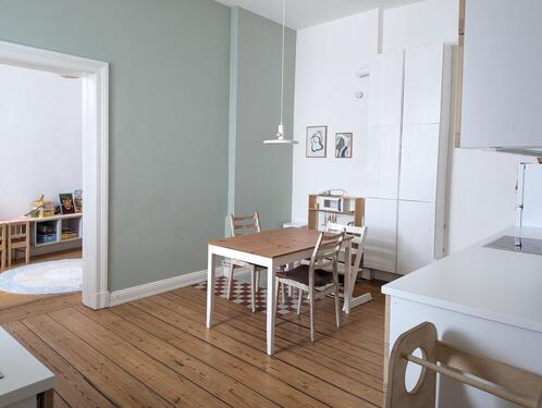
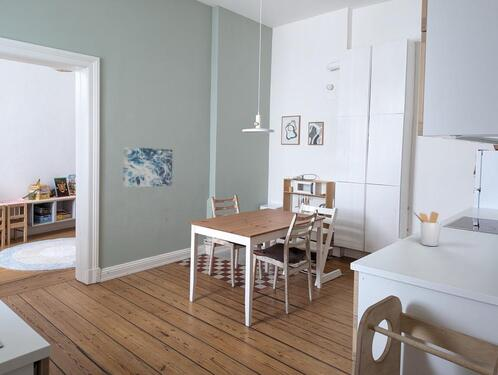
+ wall art (148, 167)
+ utensil holder (425, 227)
